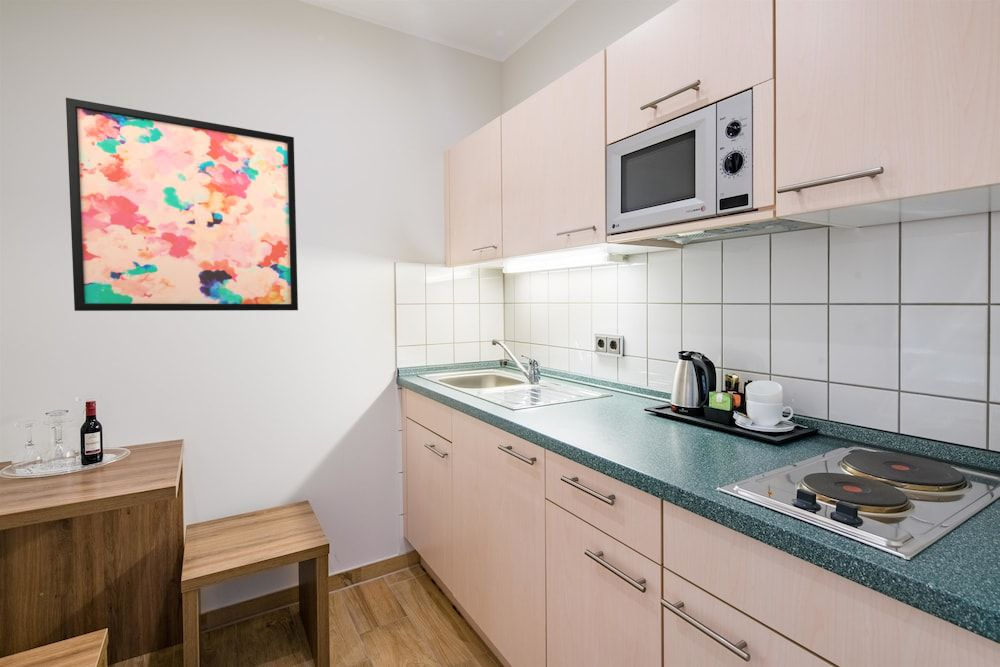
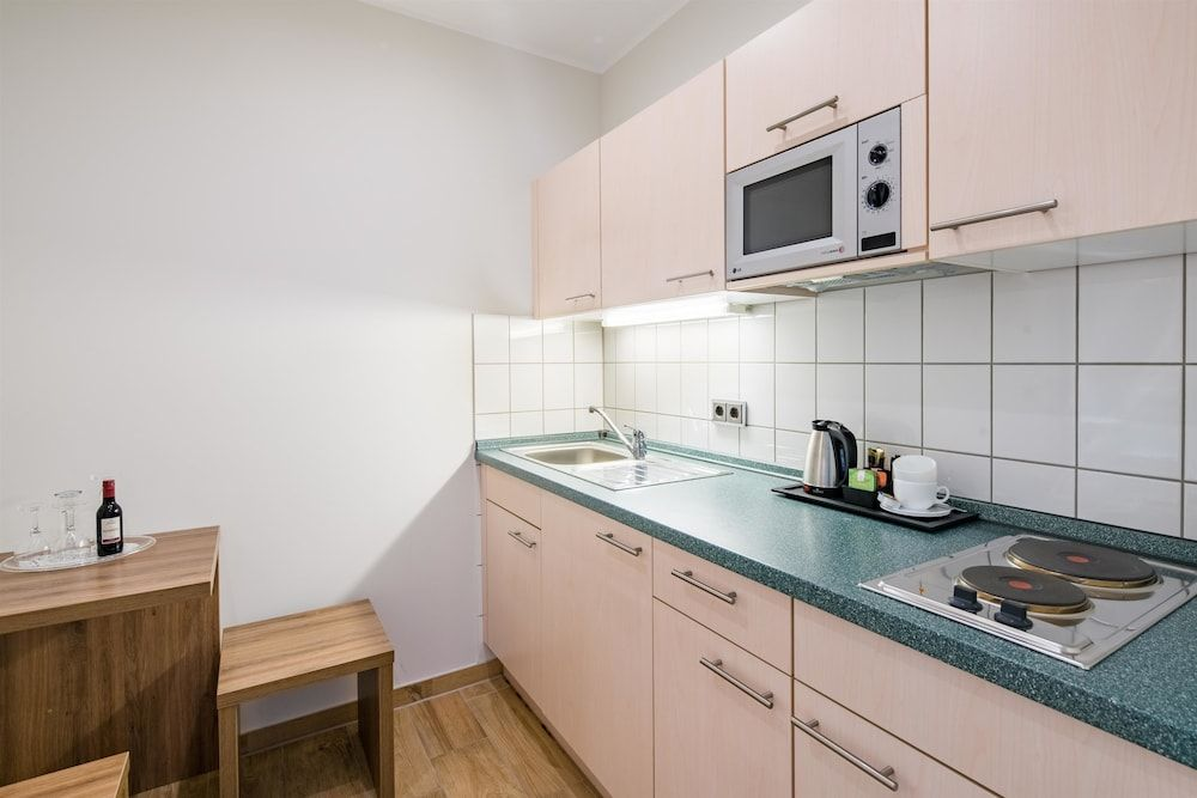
- wall art (194, 216)
